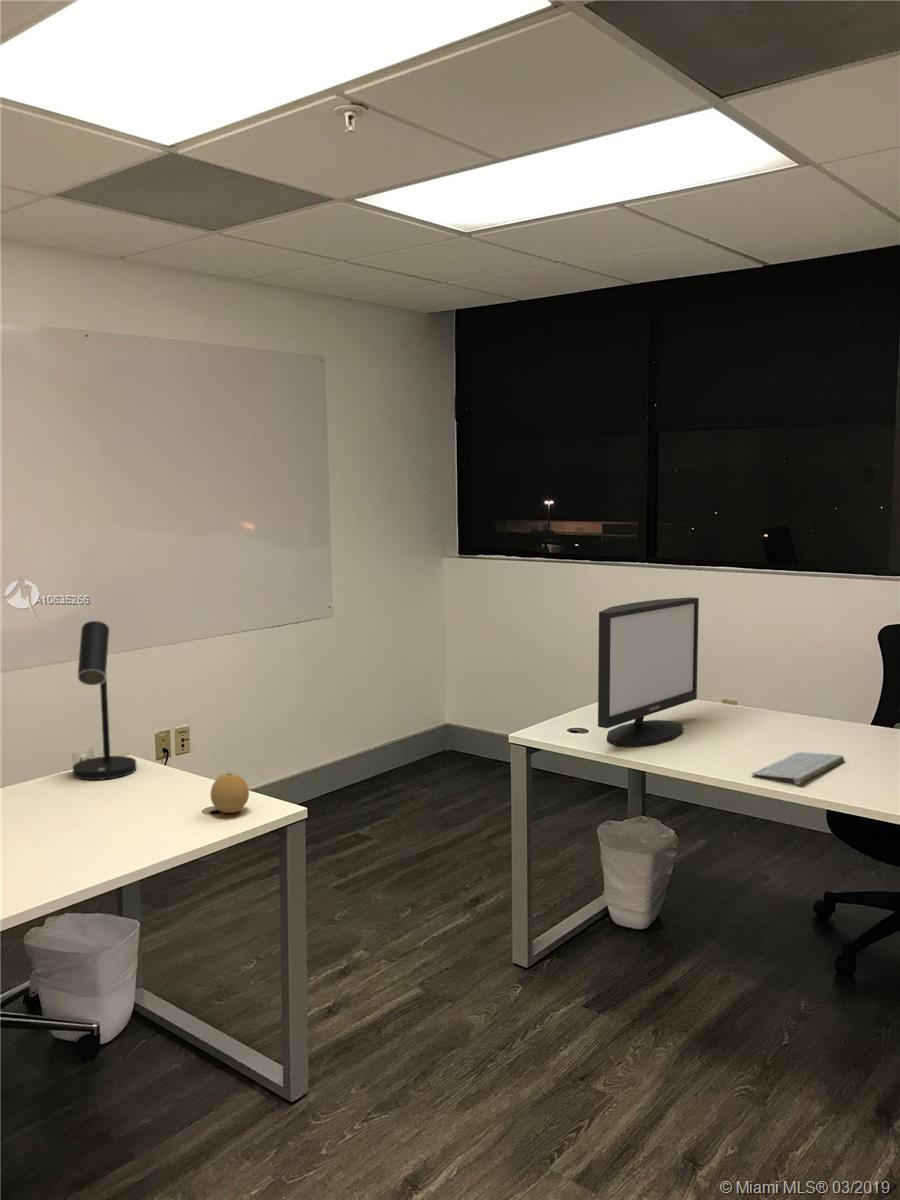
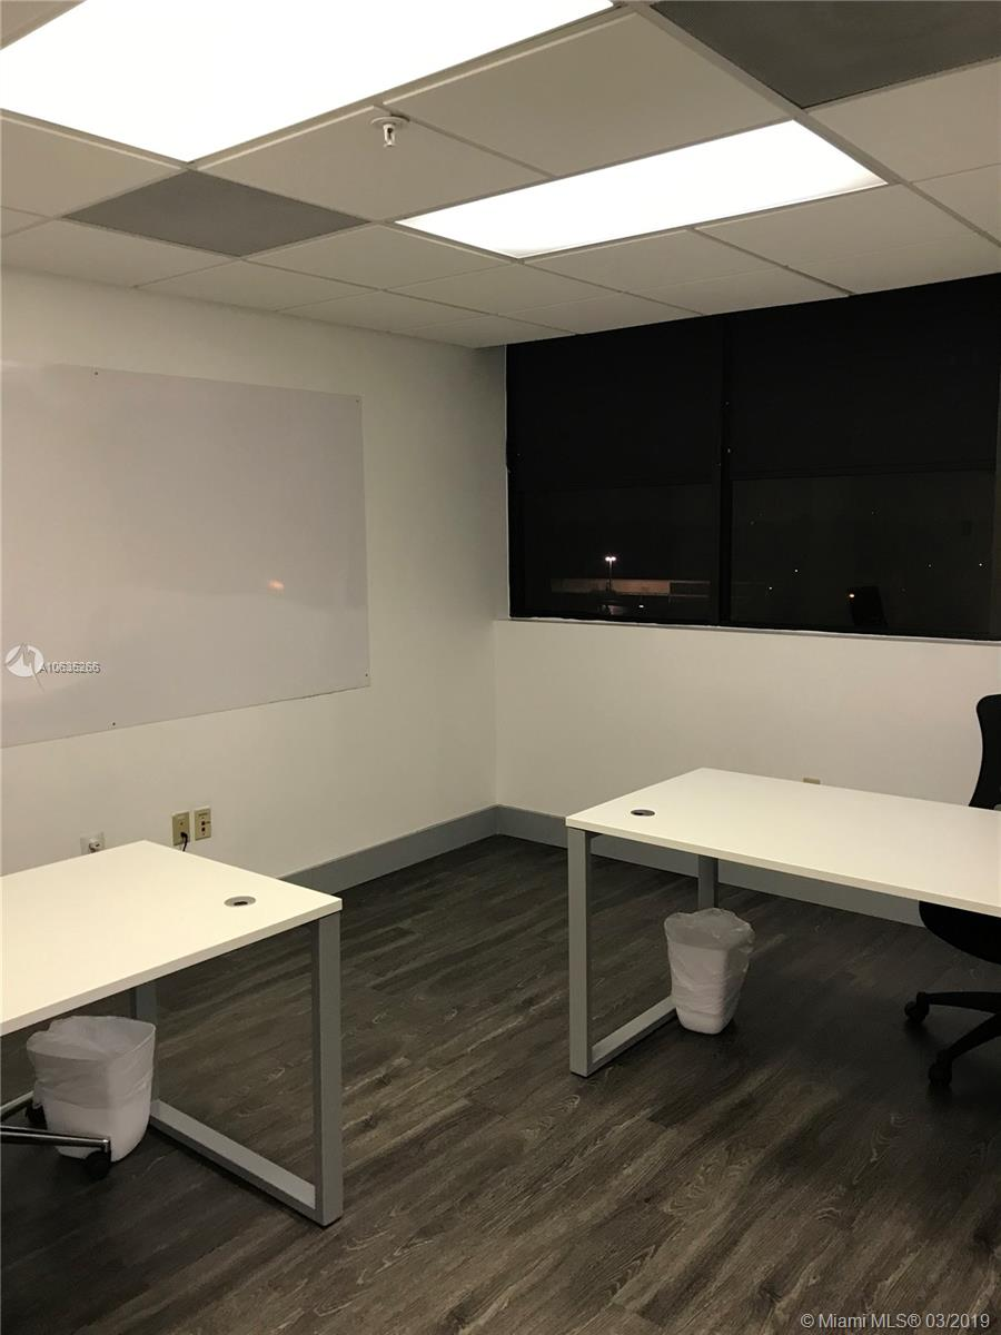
- monitor (646, 669)
- desk lamp (101, 698)
- keyboard (798, 765)
- fruit (229, 792)
